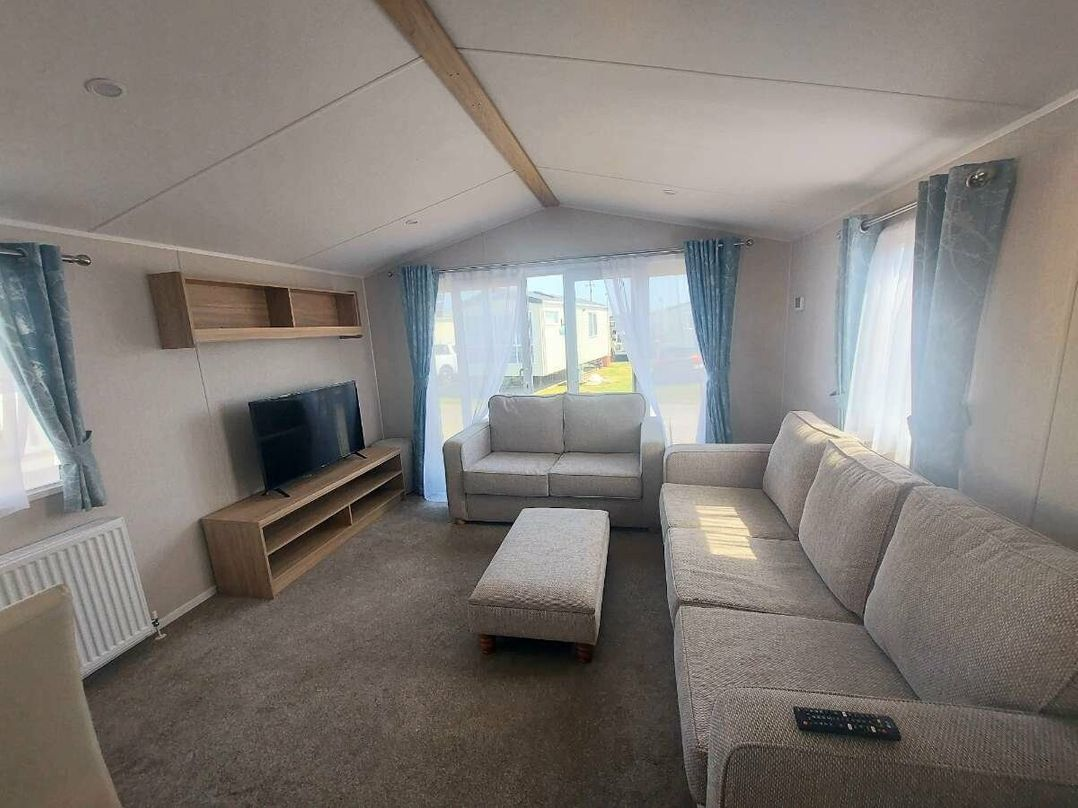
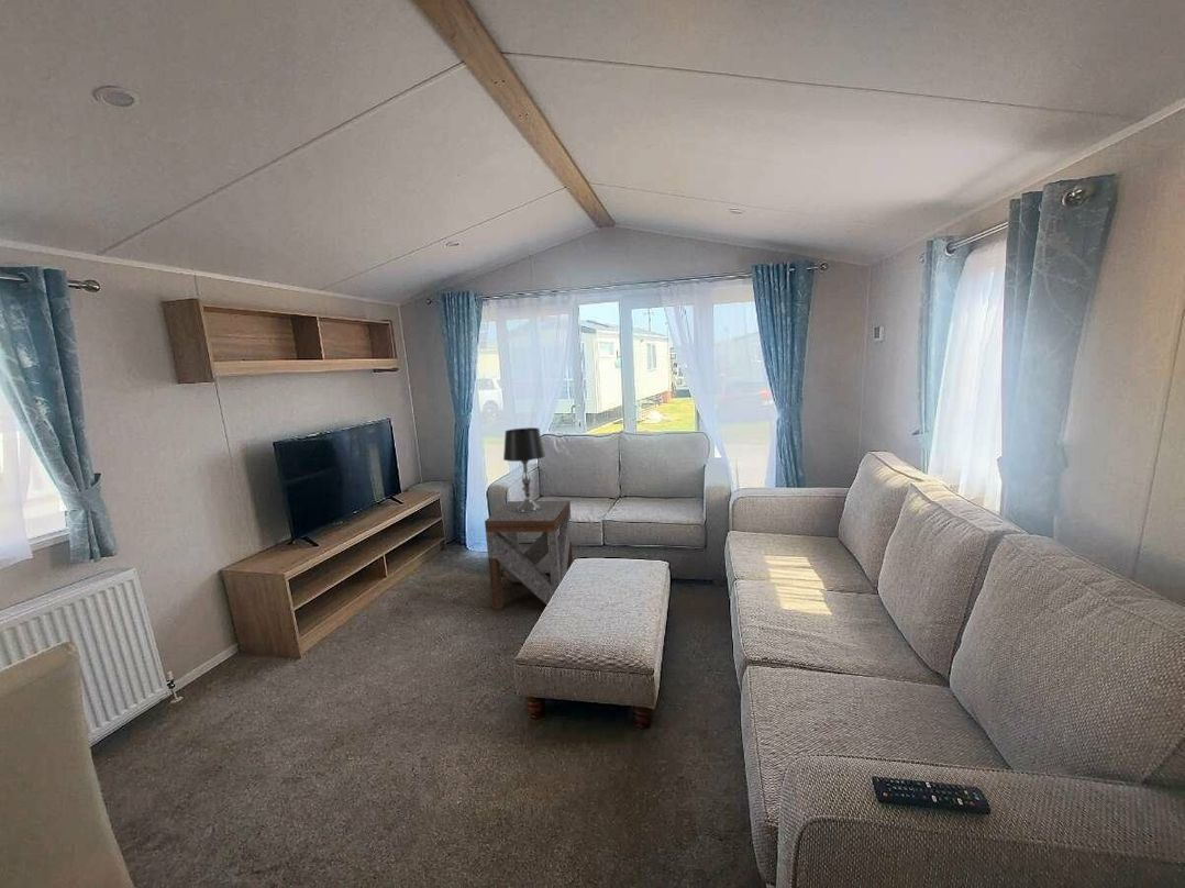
+ side table (533, 552)
+ table lamp (525, 469)
